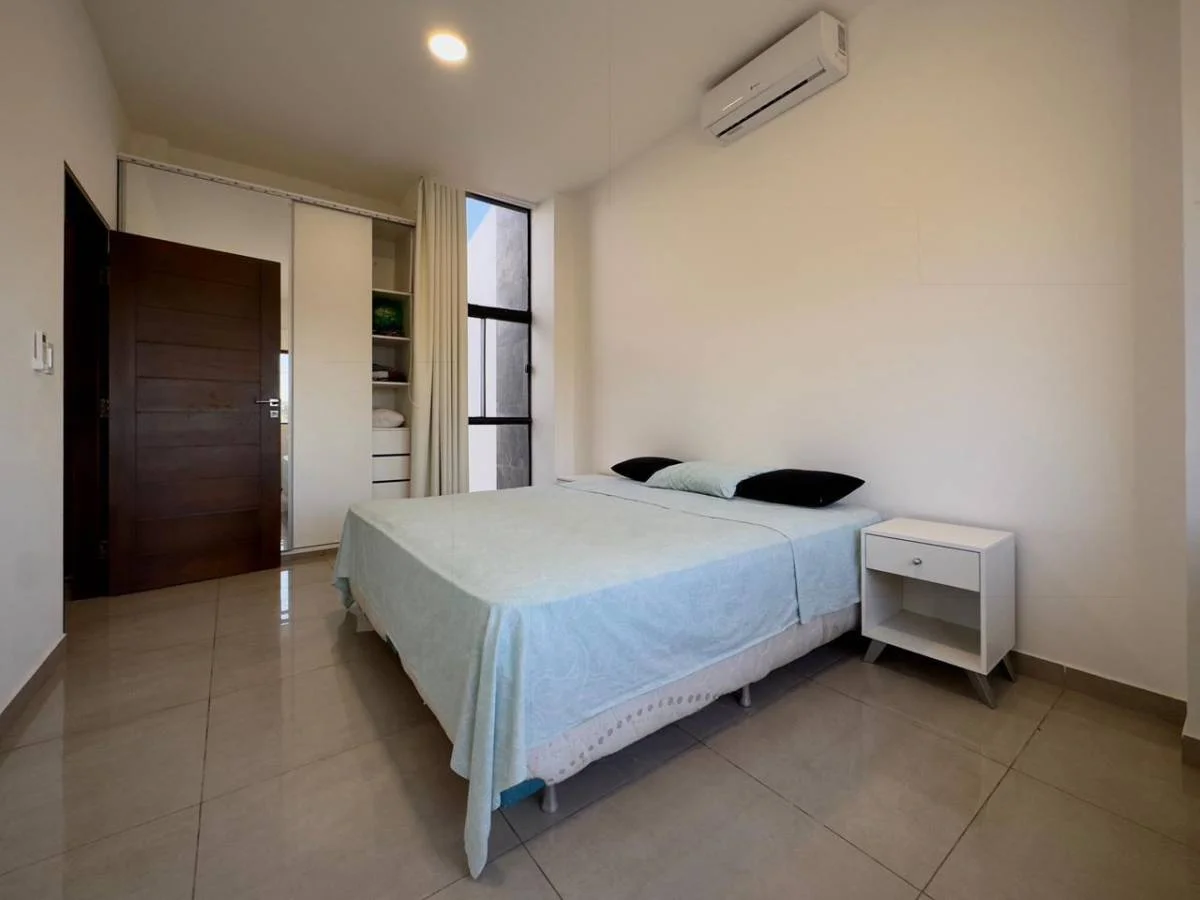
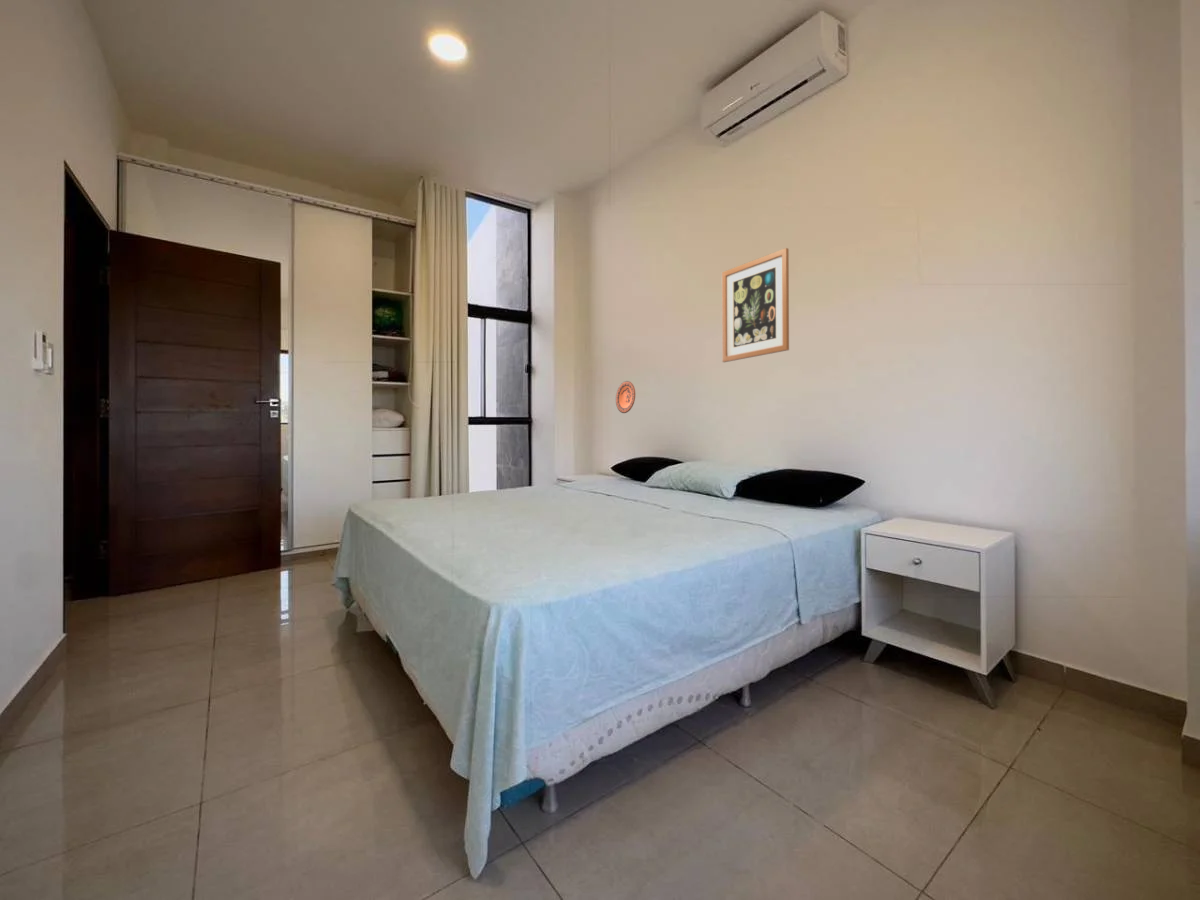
+ decorative plate (625, 397)
+ wall art (753, 308)
